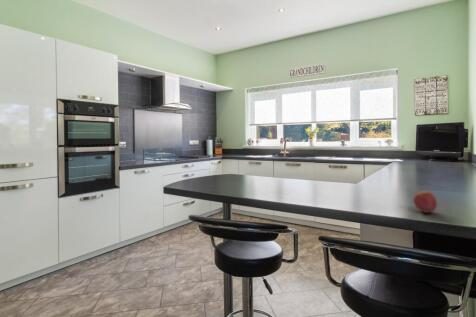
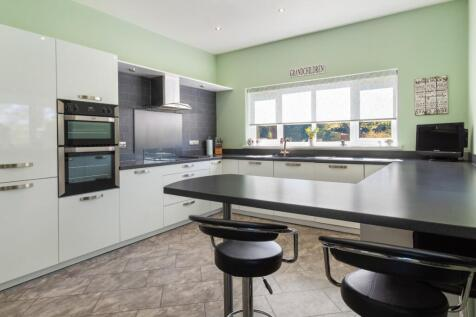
- fruit (424, 201)
